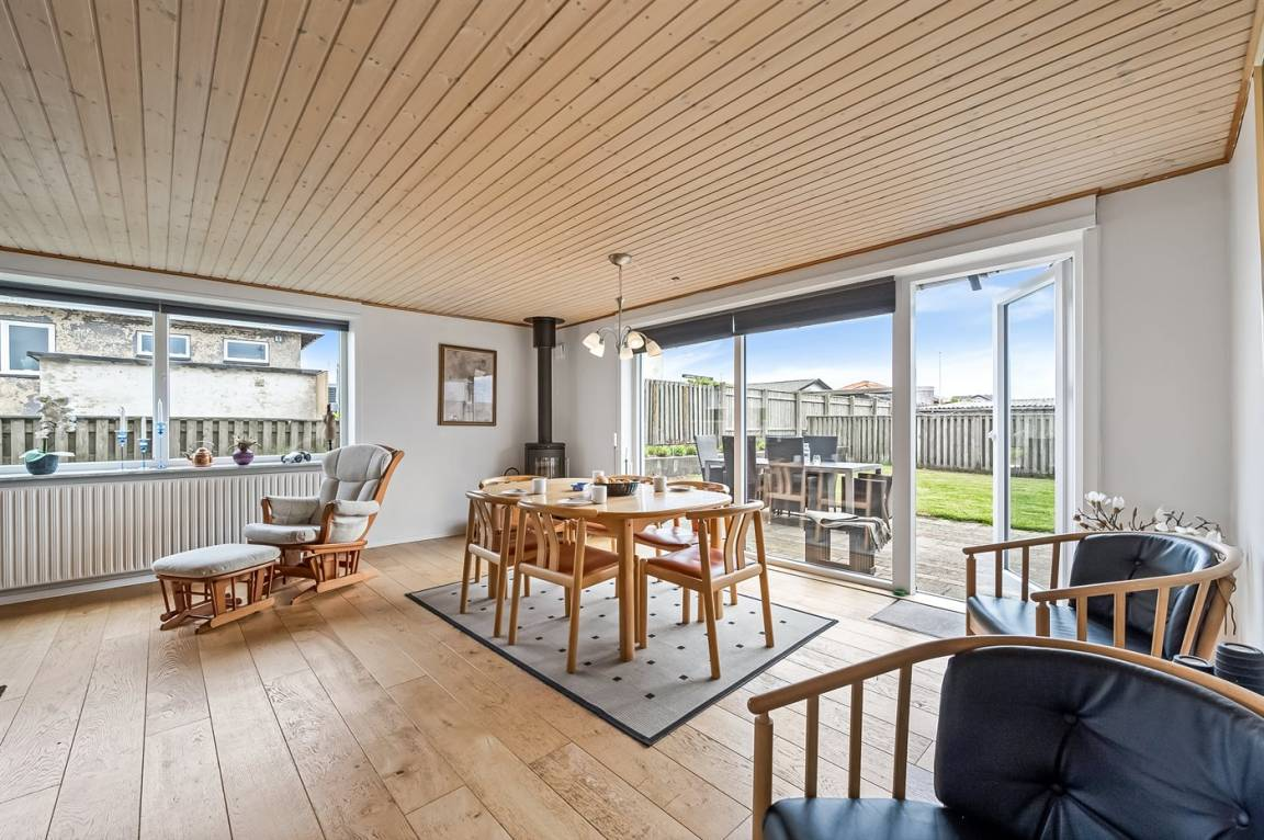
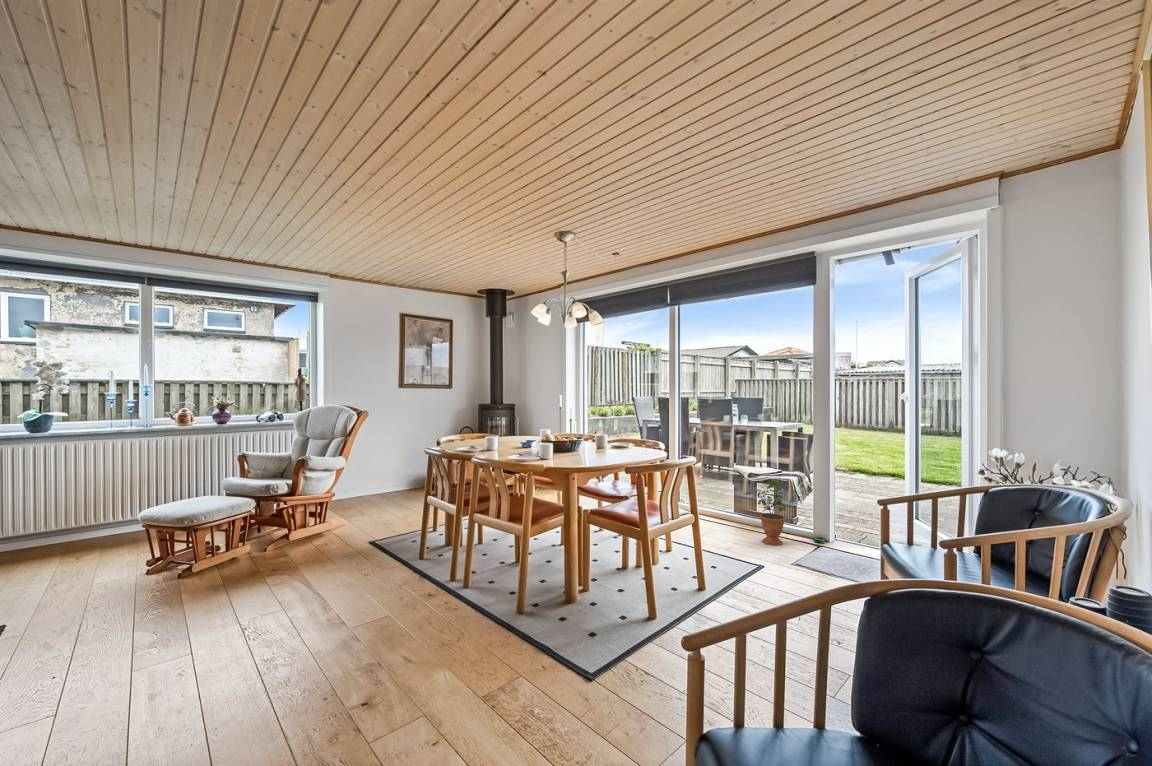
+ potted plant (770, 508)
